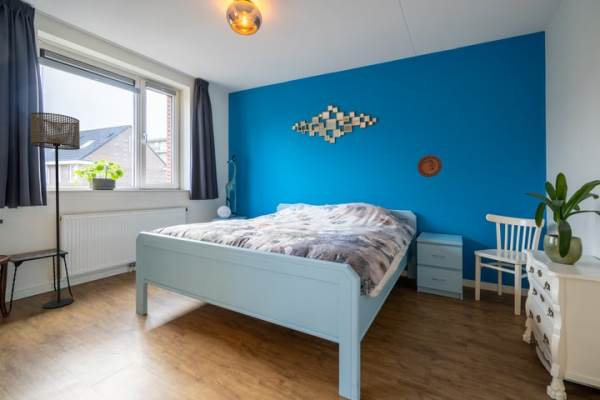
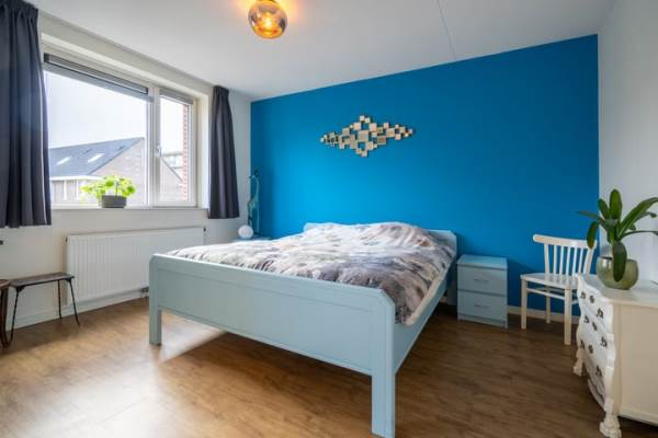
- decorative plate (429, 166)
- floor lamp (57, 211)
